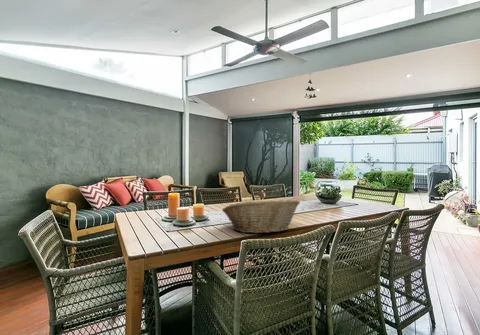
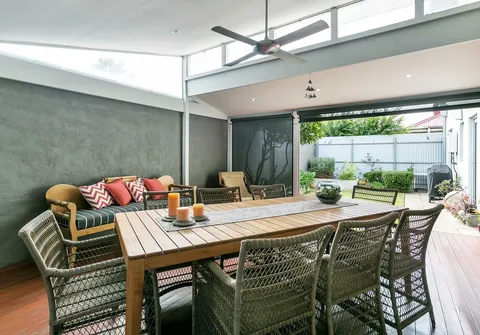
- fruit basket (261, 212)
